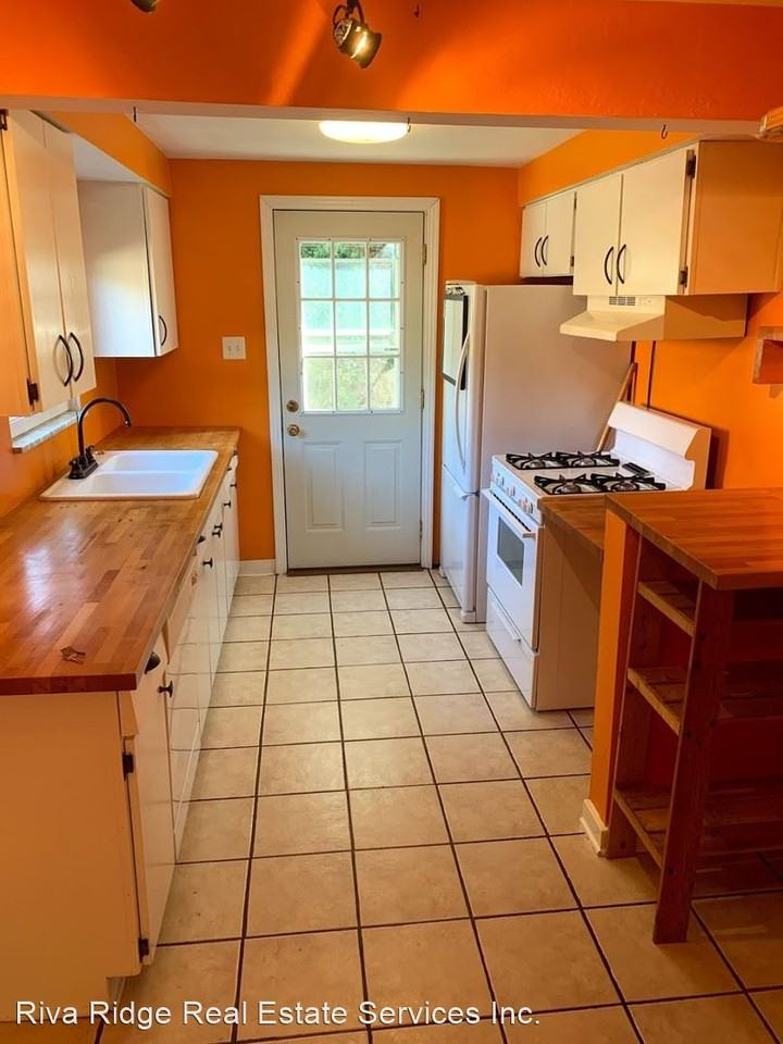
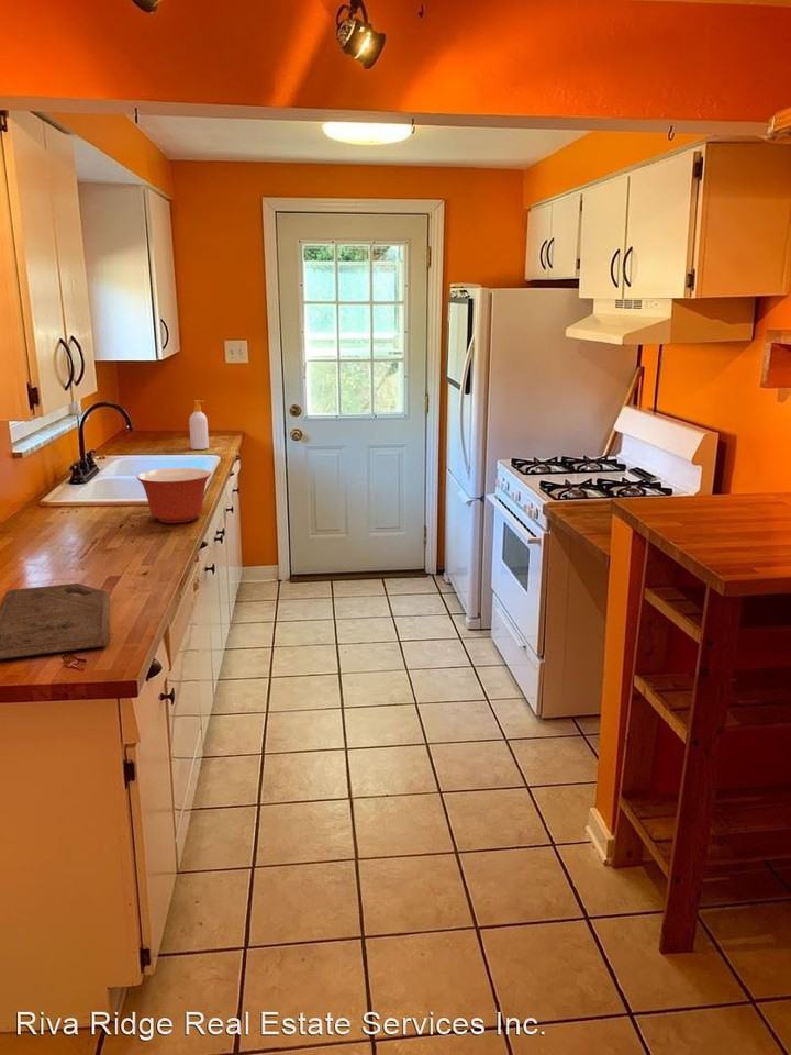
+ cutting board (53, 615)
+ mixing bowl (176, 497)
+ soap bottle (199, 424)
